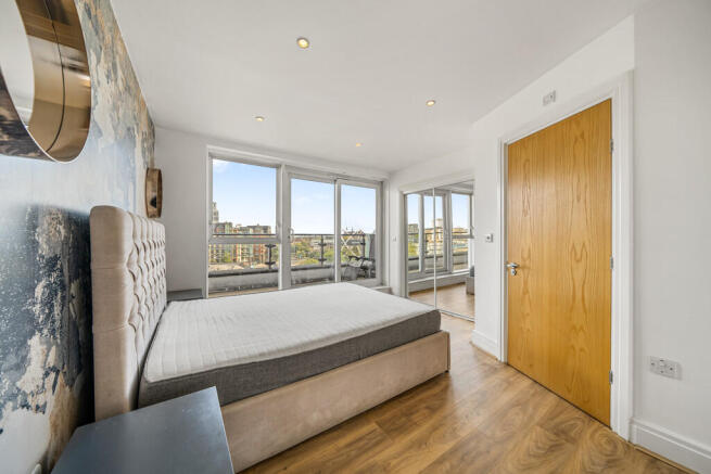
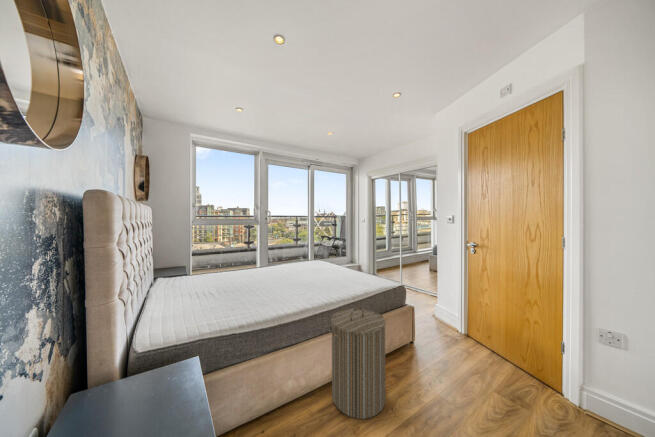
+ laundry hamper (358, 351)
